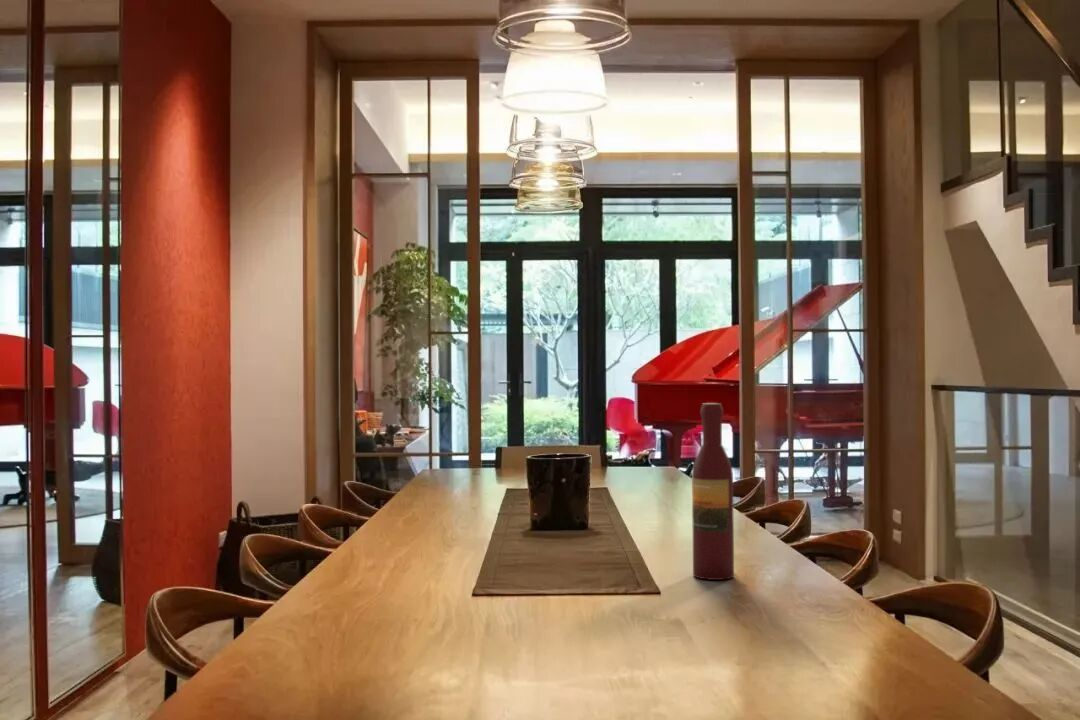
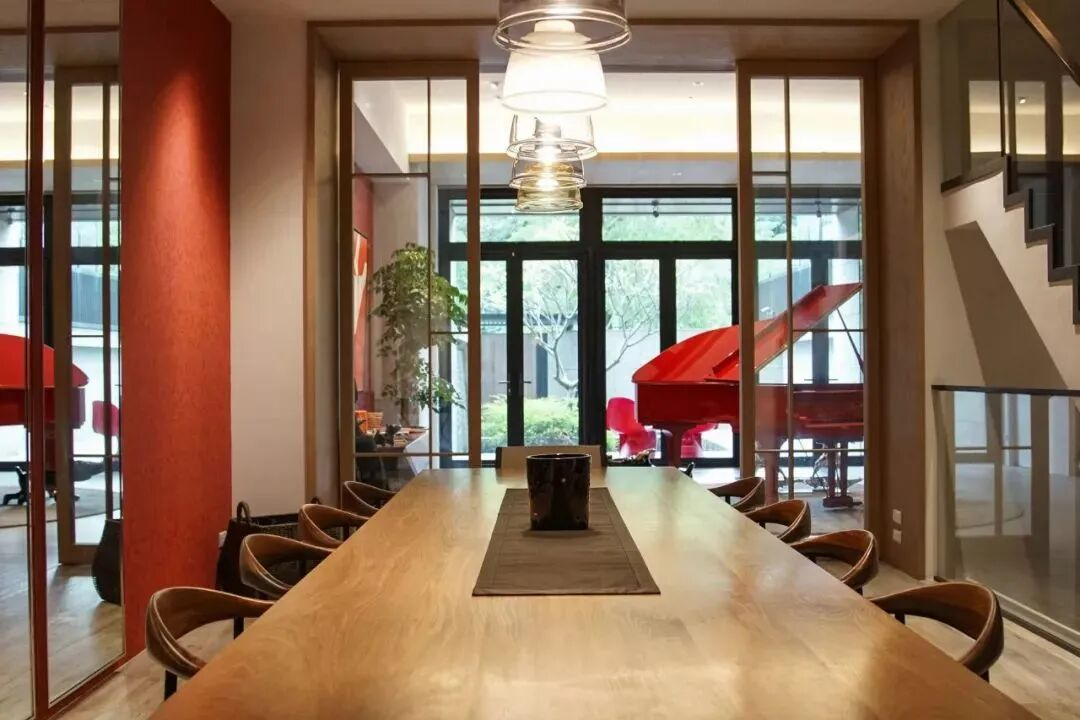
- wine bottle (712, 489)
